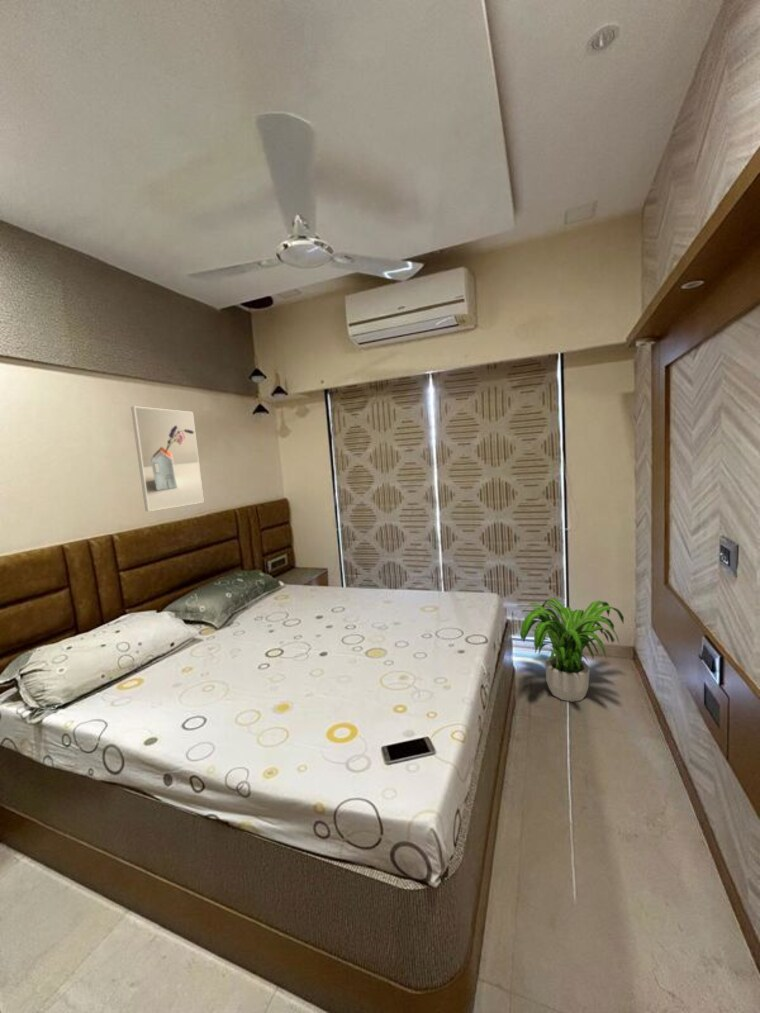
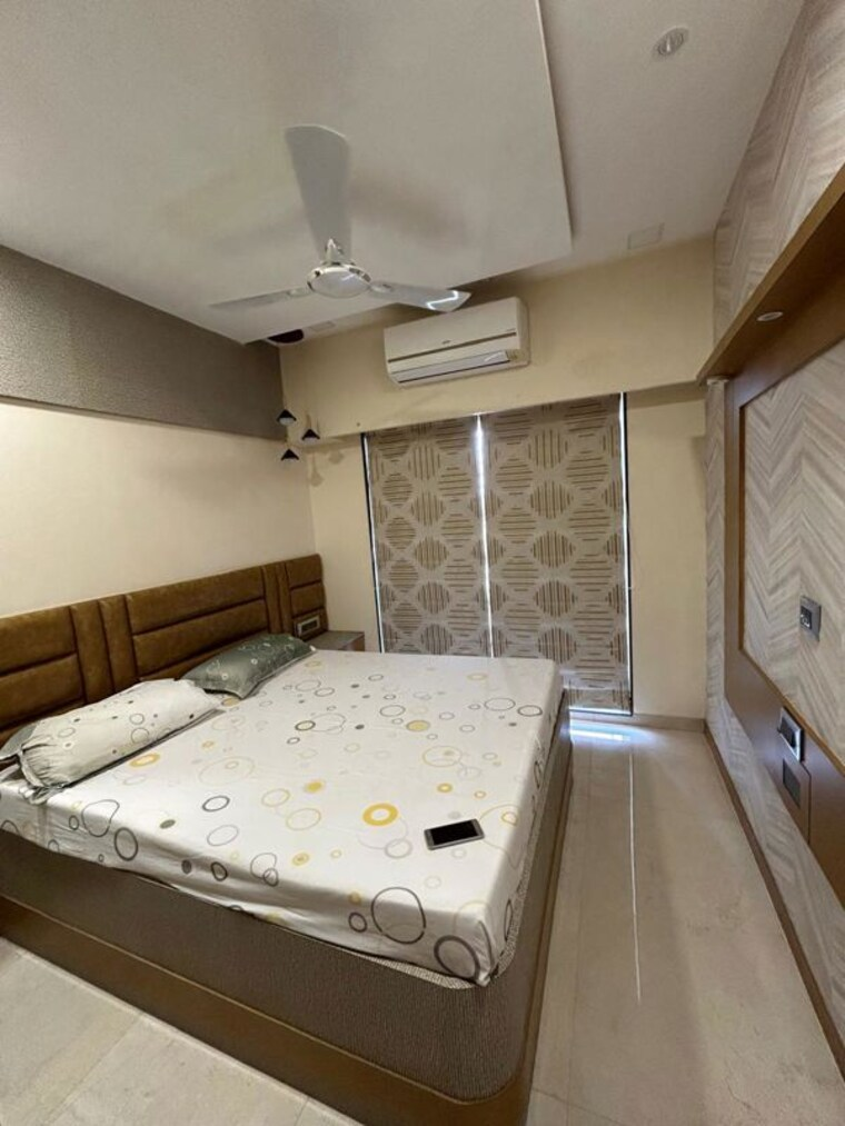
- potted plant (571, 650)
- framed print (170, 458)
